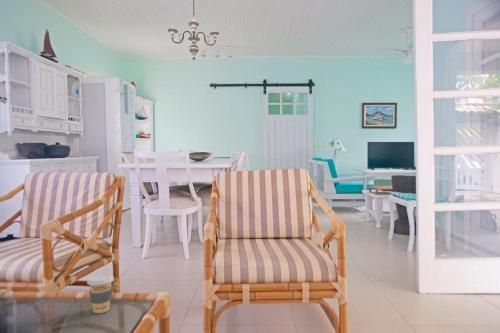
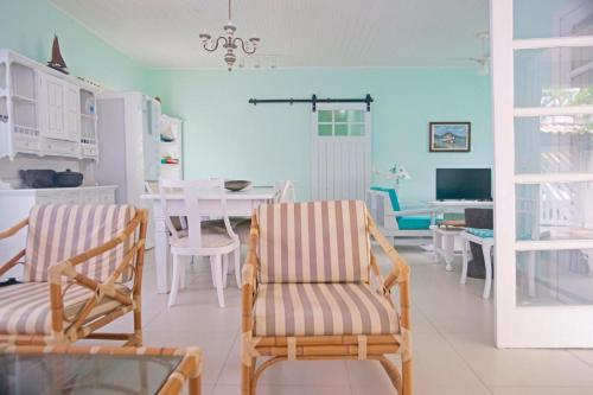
- coffee cup (101, 293)
